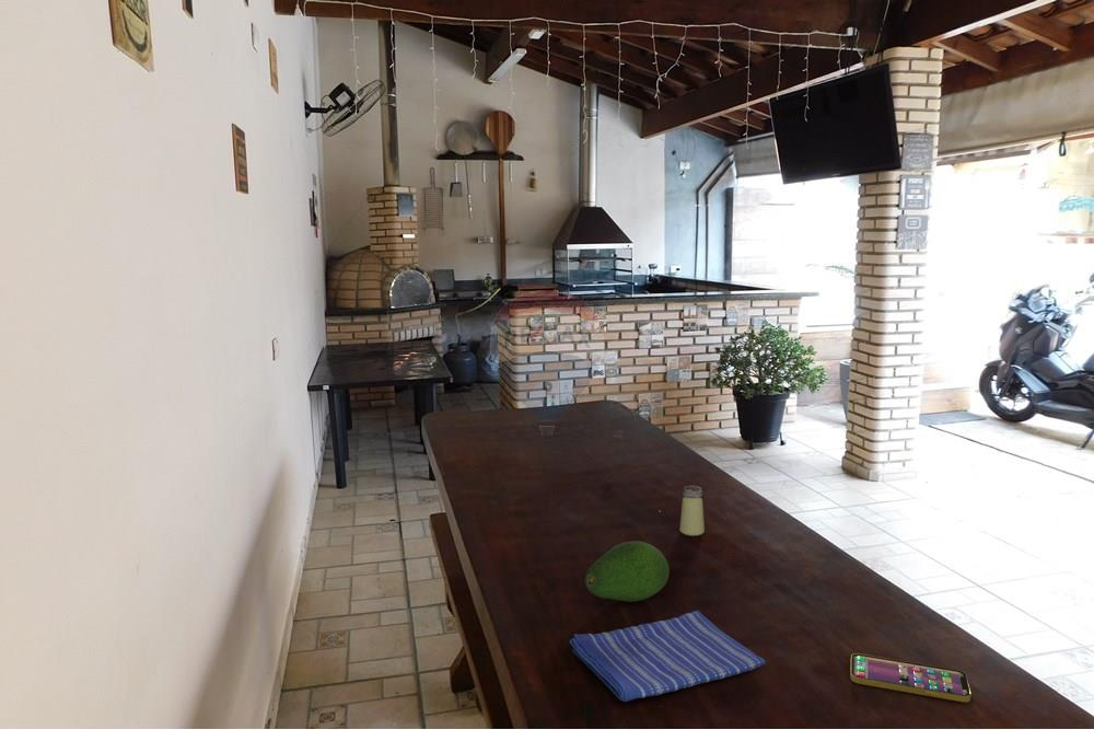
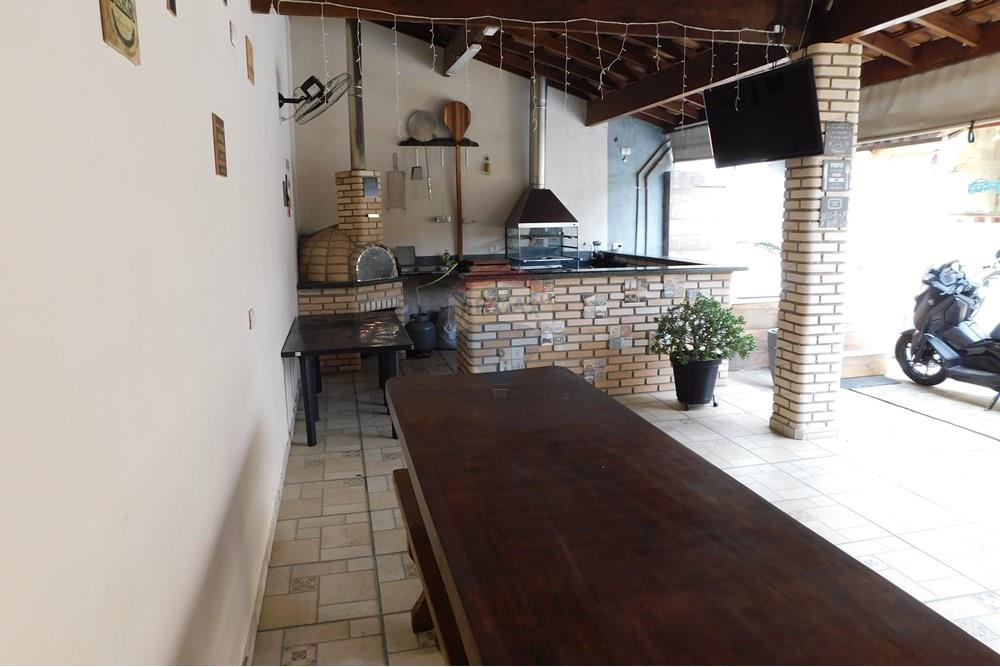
- smartphone (907, 676)
- saltshaker (691, 509)
- dish towel (663, 650)
- fruit (626, 571)
